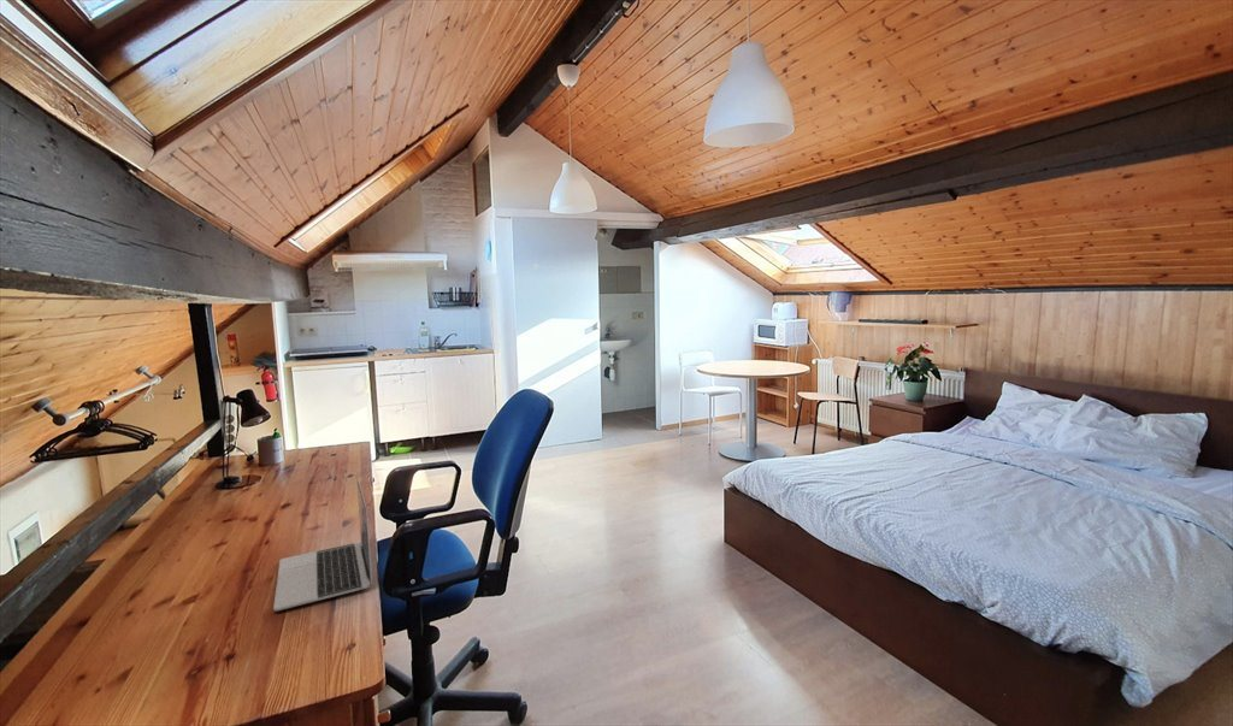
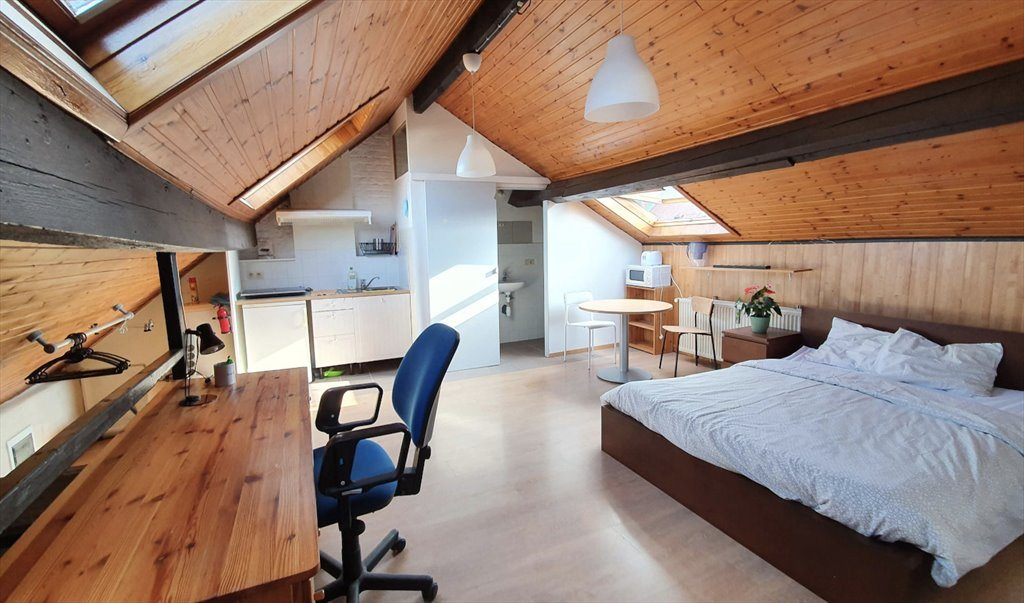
- laptop (324, 549)
